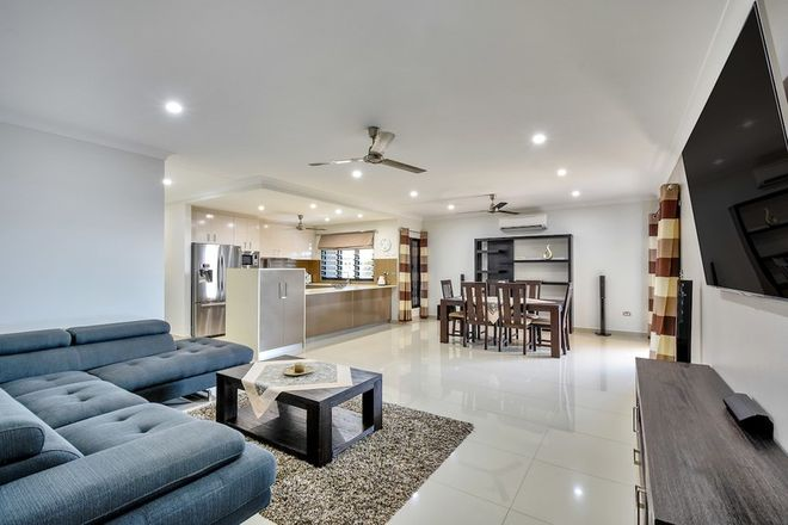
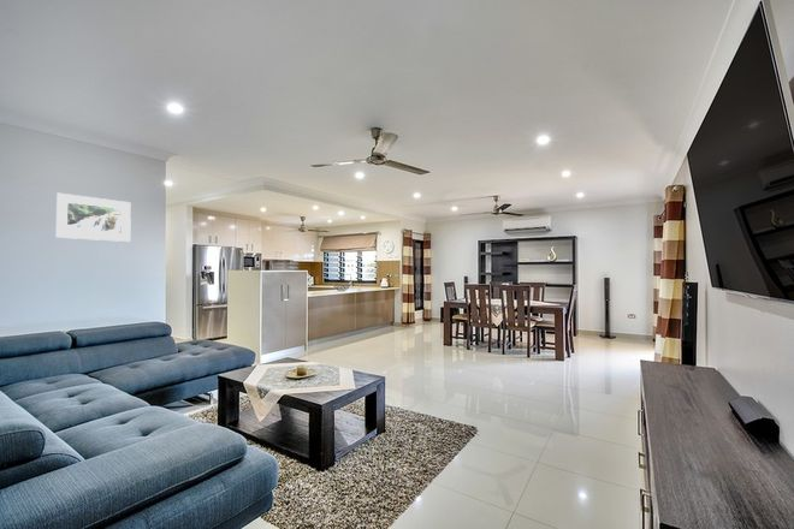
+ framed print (95, 219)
